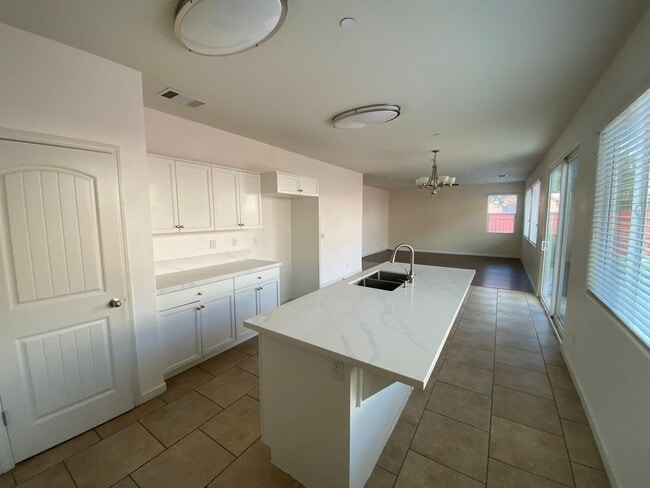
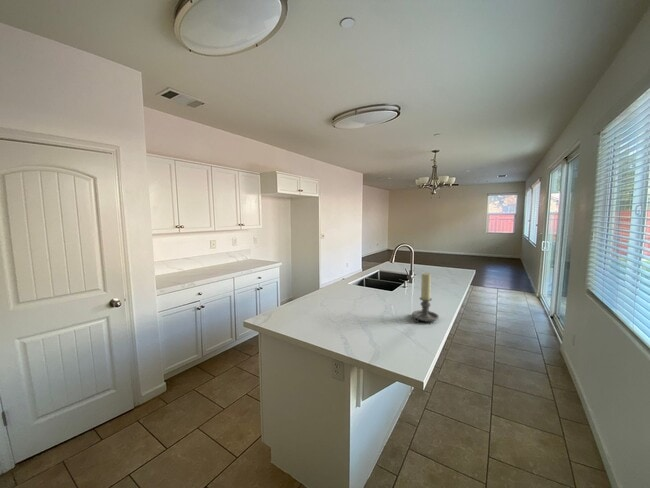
+ candle holder (424, 296)
